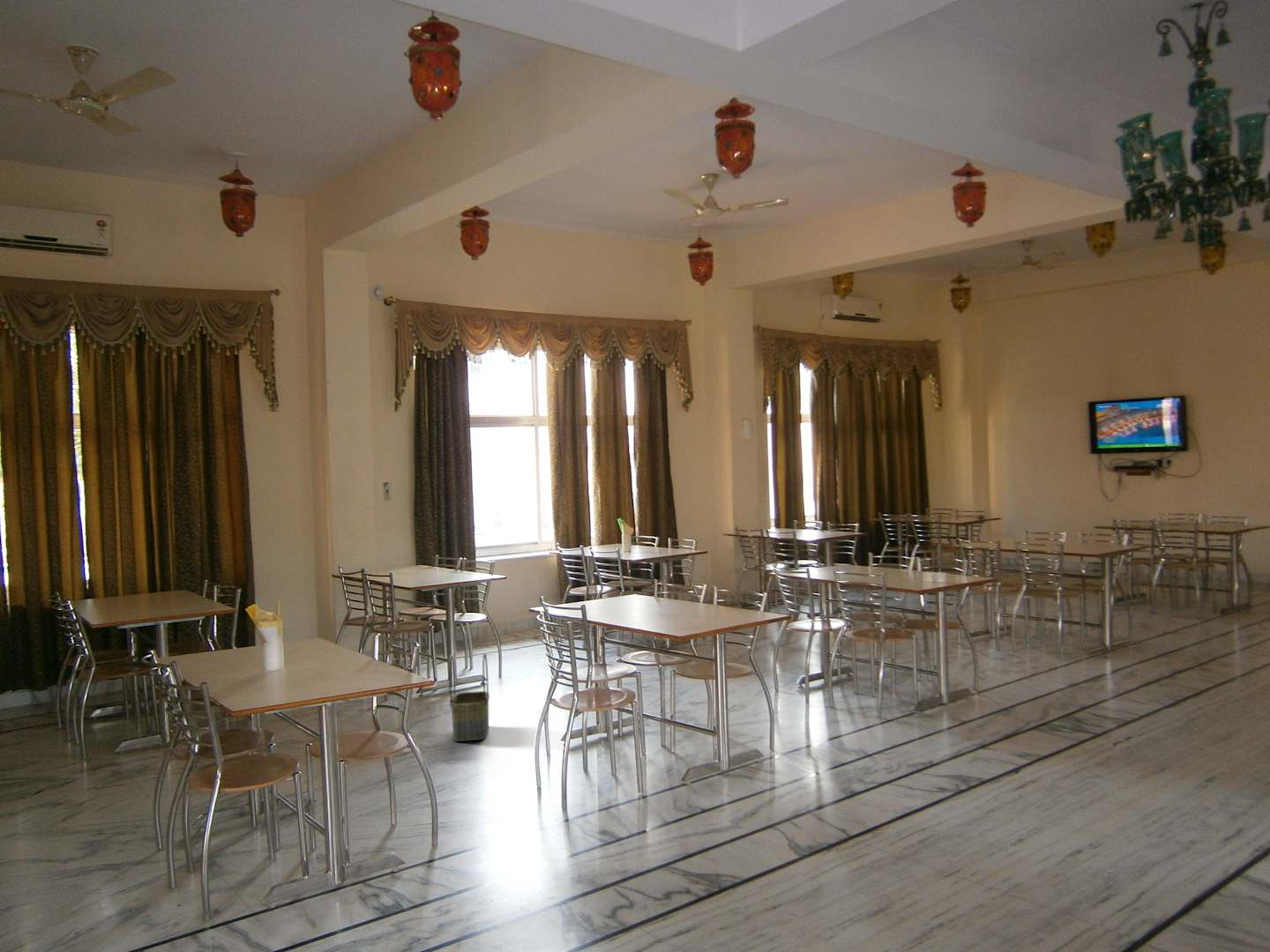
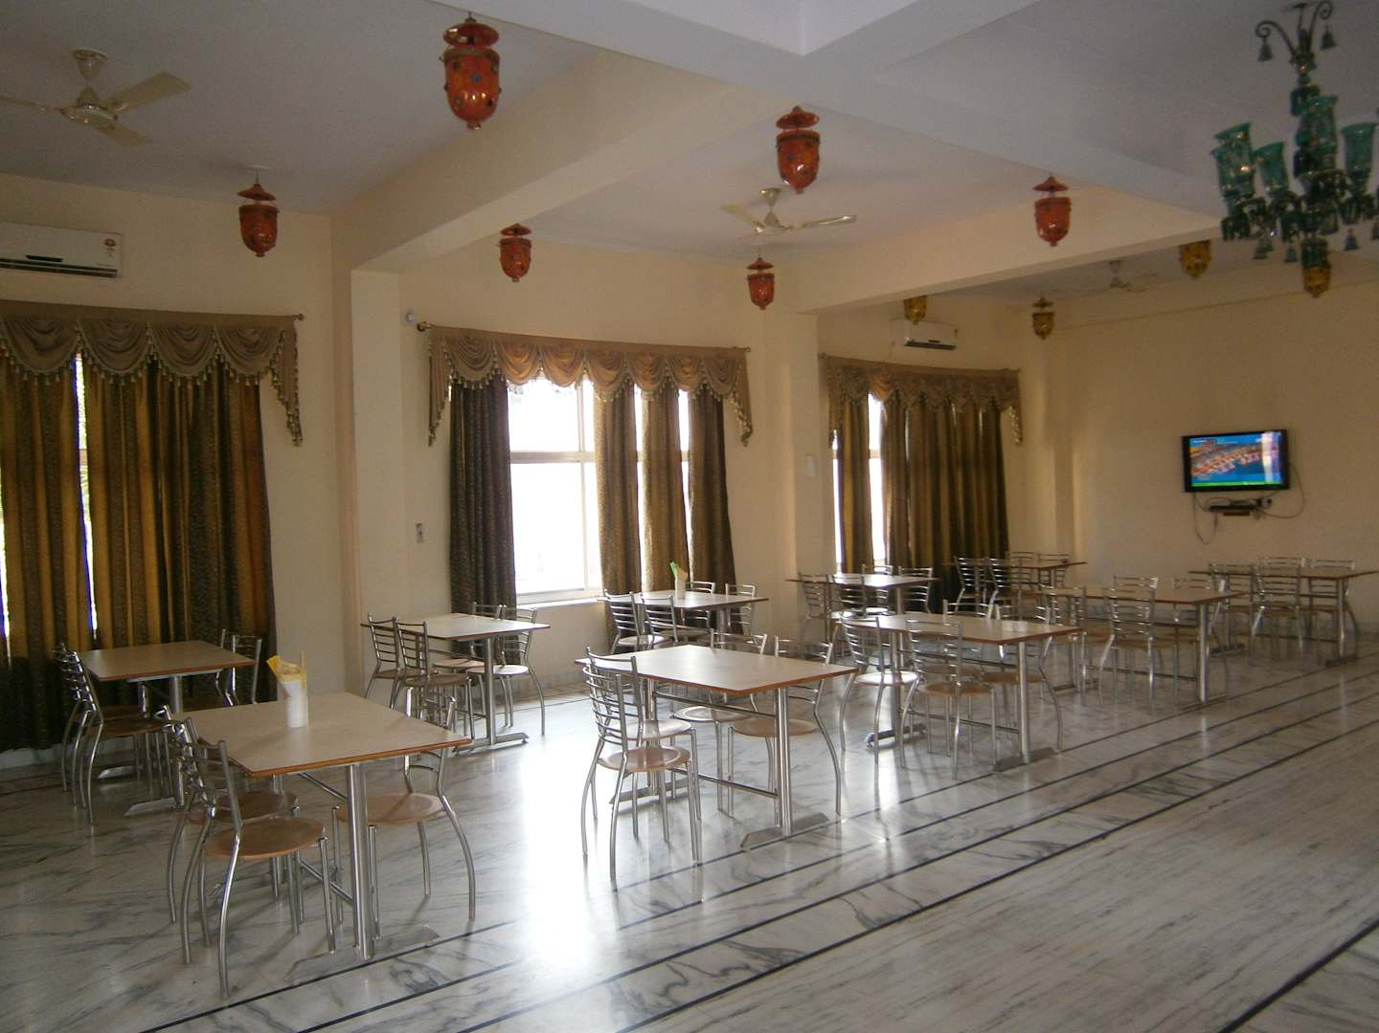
- basket (469, 694)
